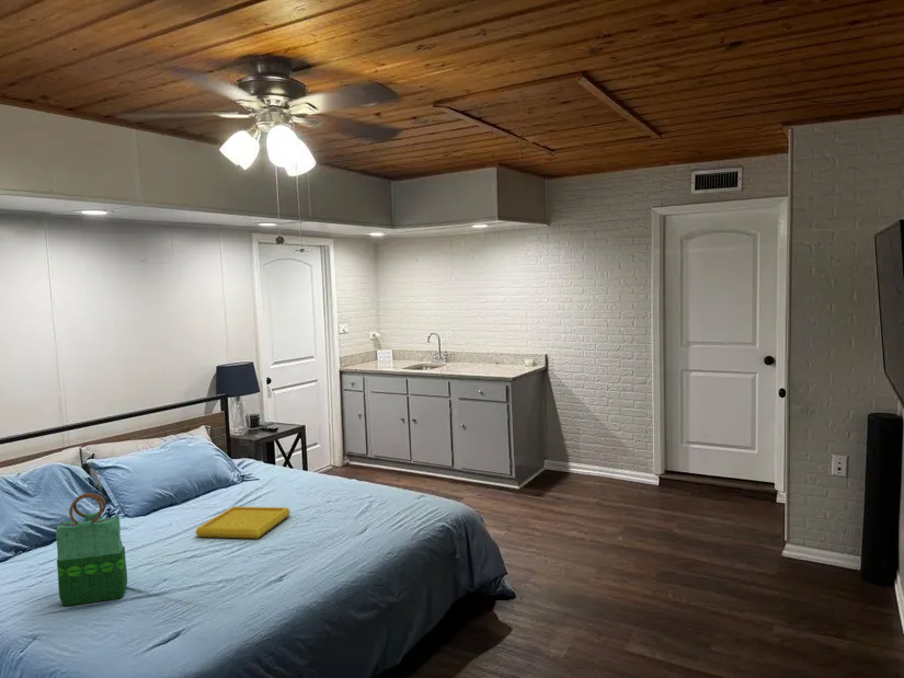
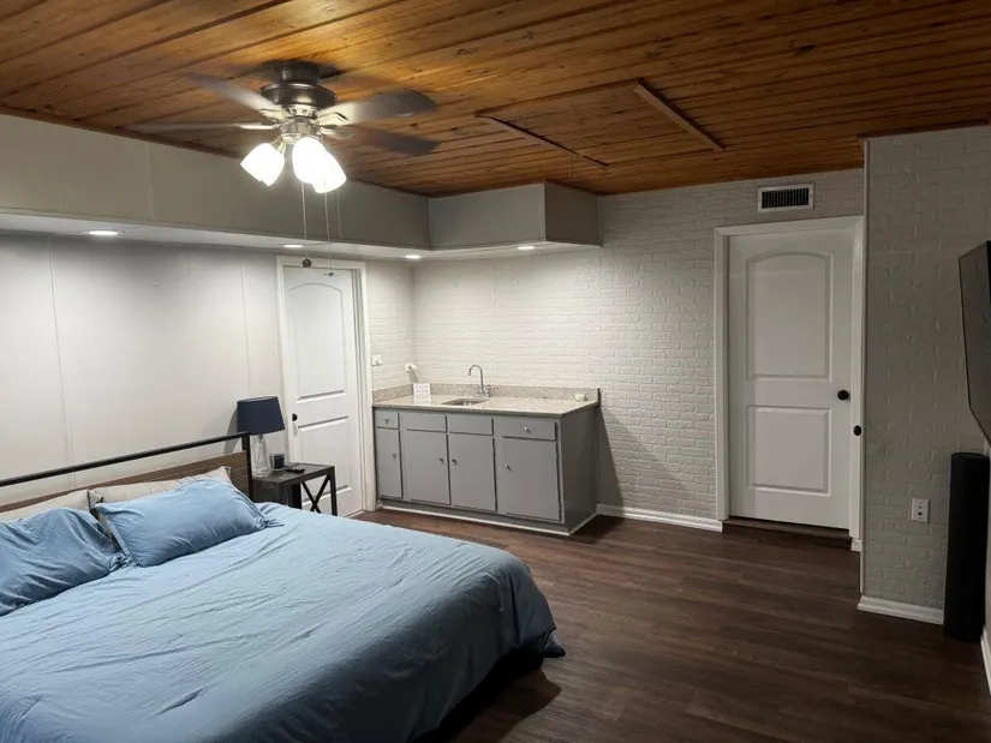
- serving tray (244, 521)
- tote bag (90, 547)
